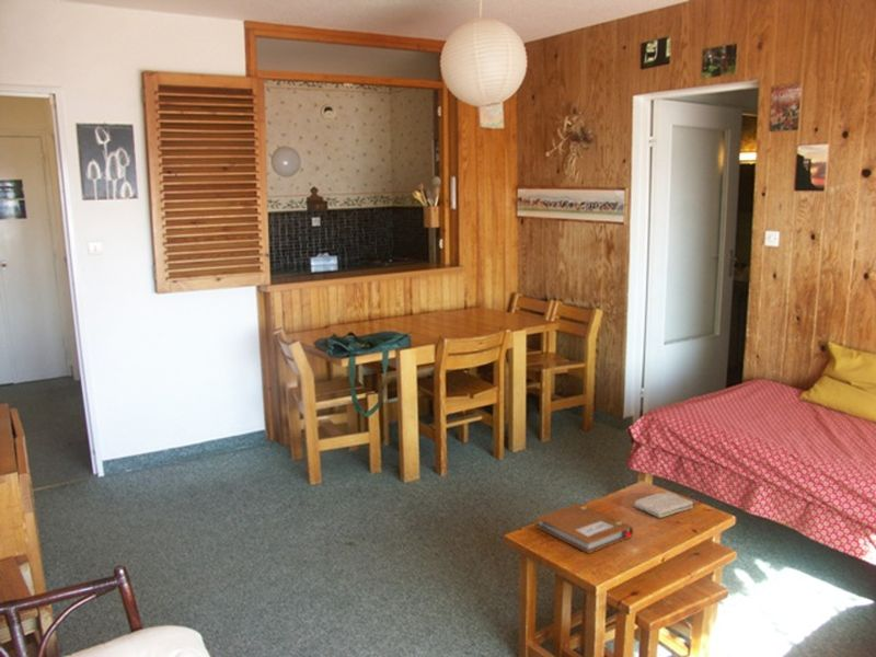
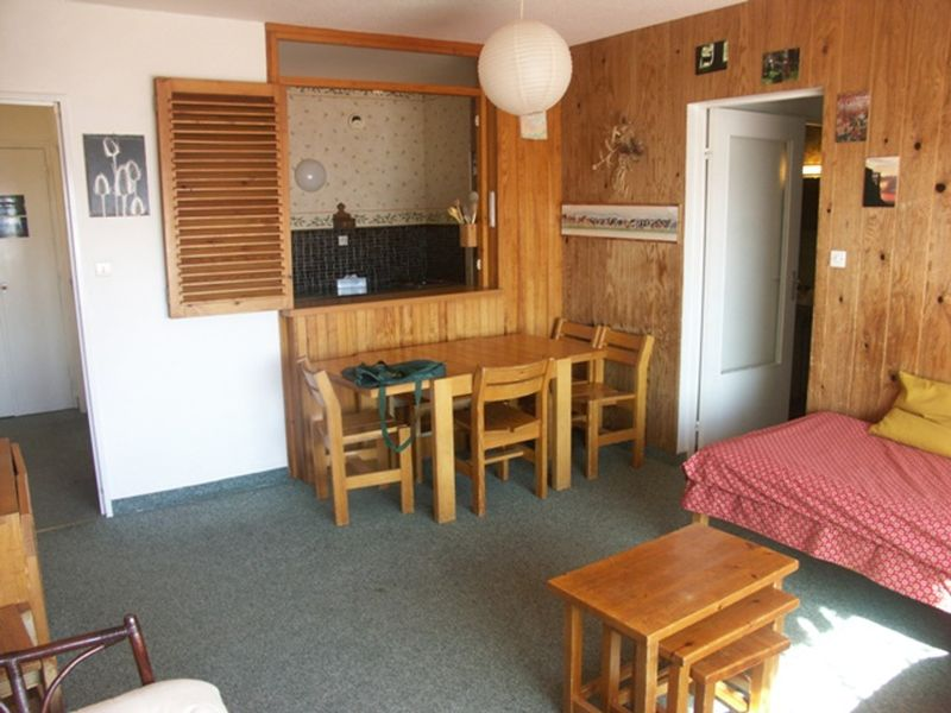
- washcloth (664, 504)
- notebook (585, 527)
